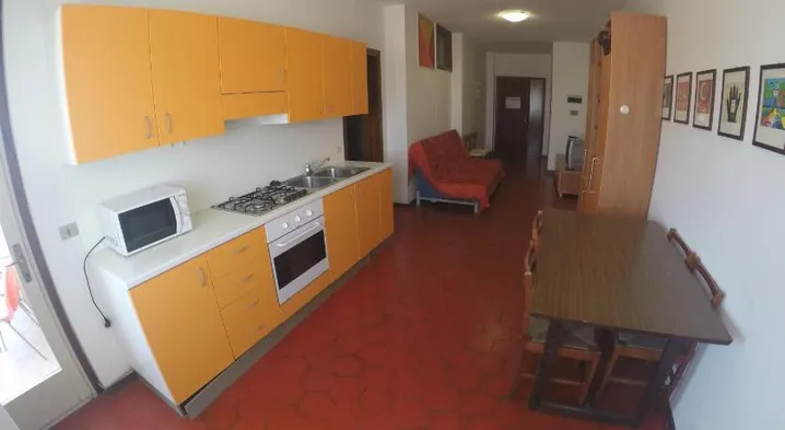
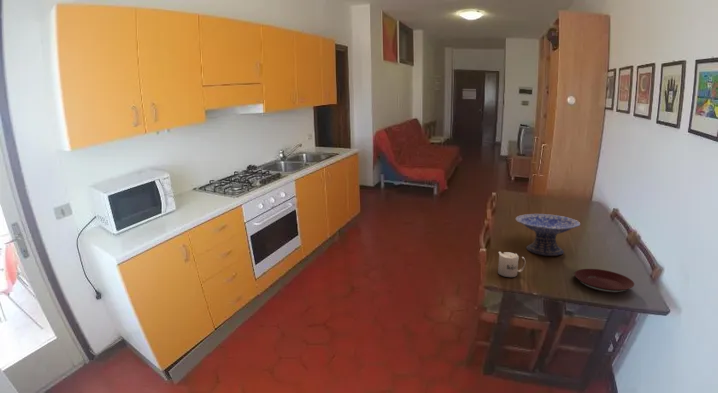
+ decorative bowl (545, 235)
+ mug (512, 264)
+ plate (602, 281)
